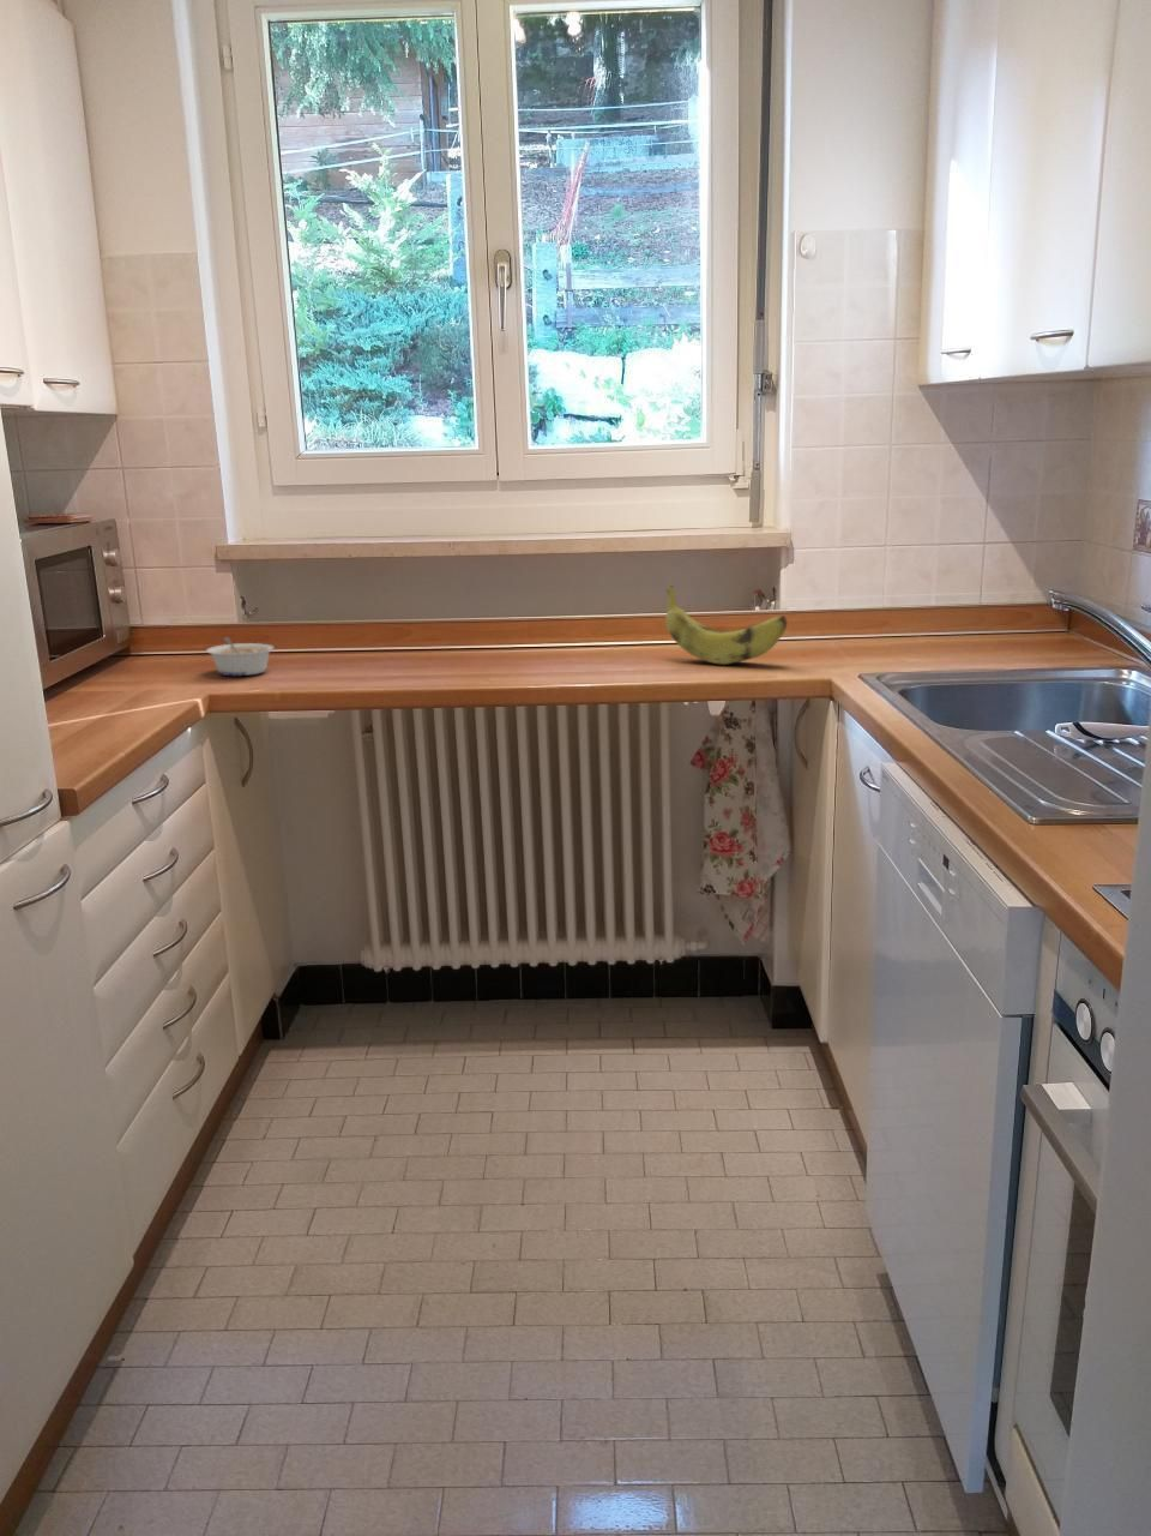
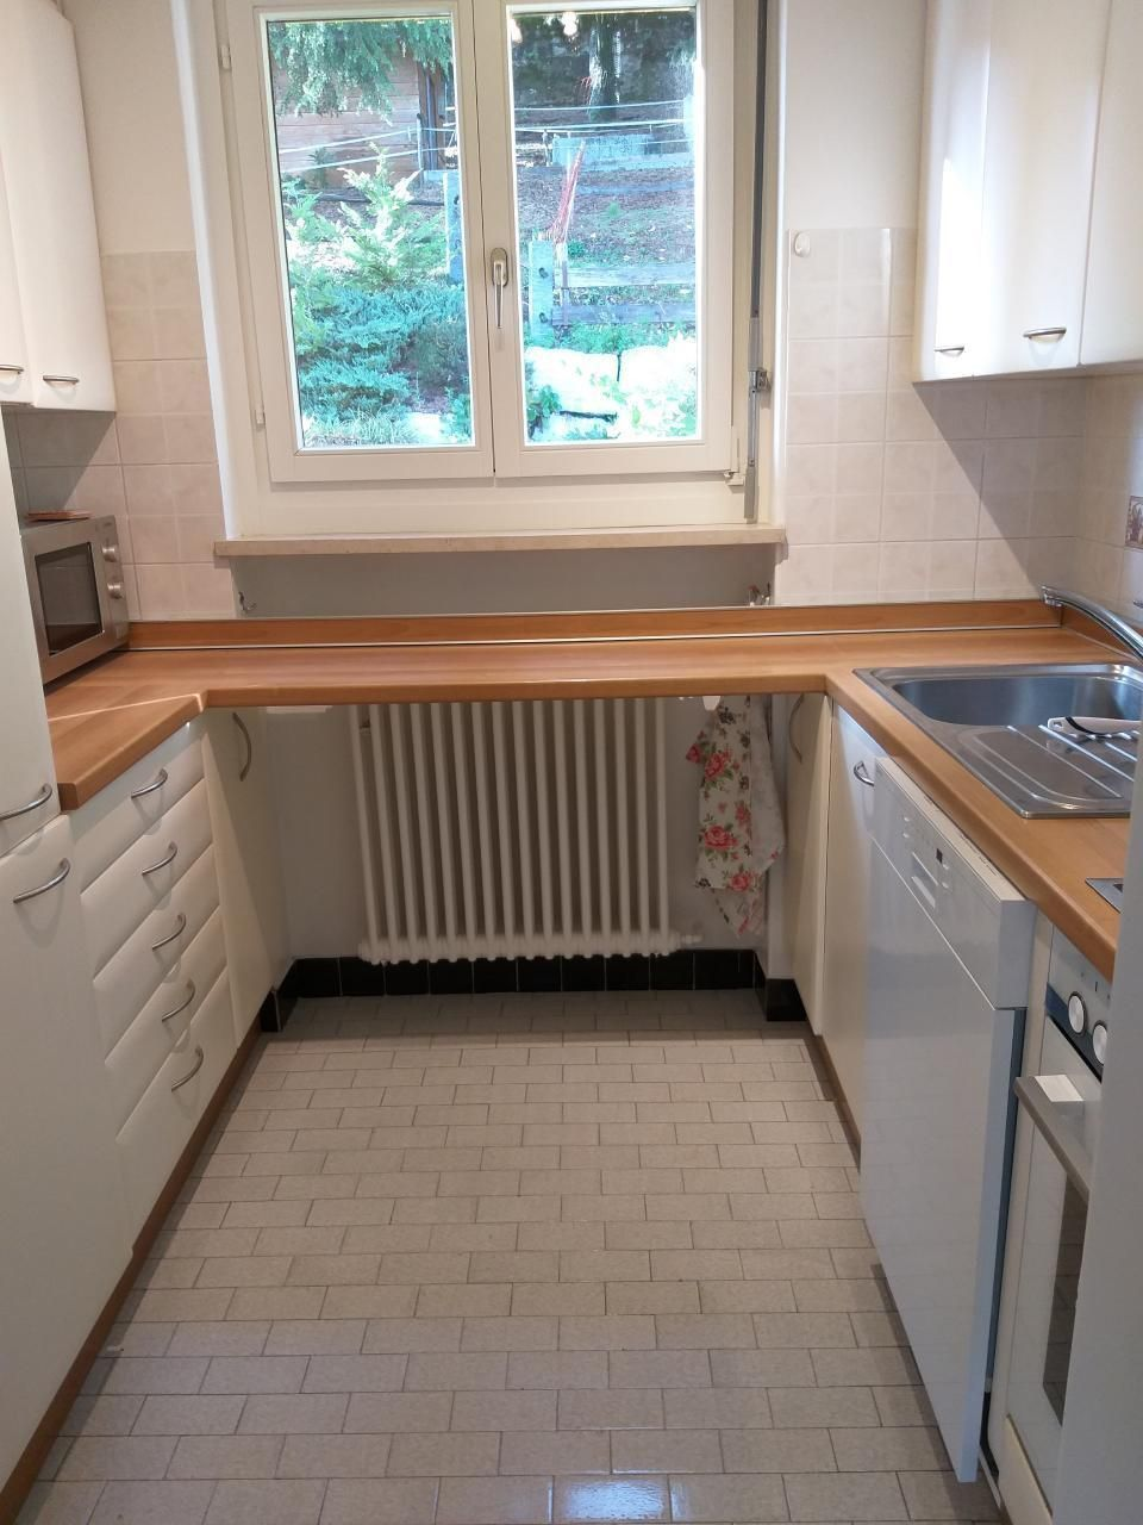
- legume (238, 658)
- banana (724, 631)
